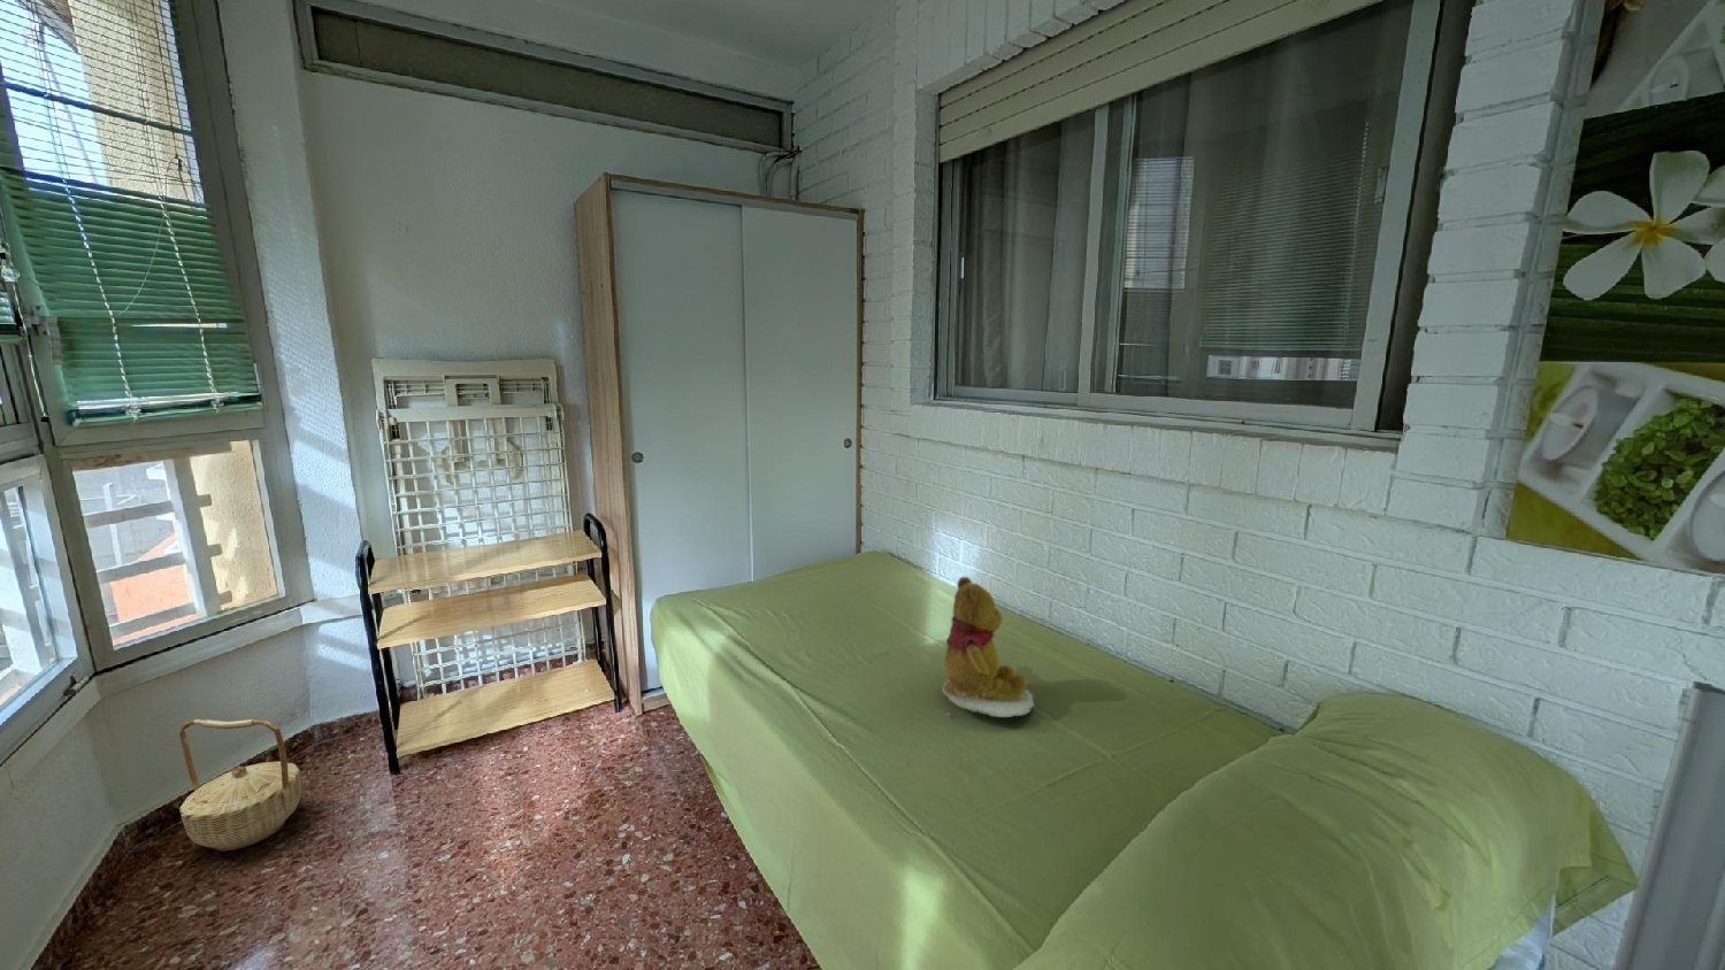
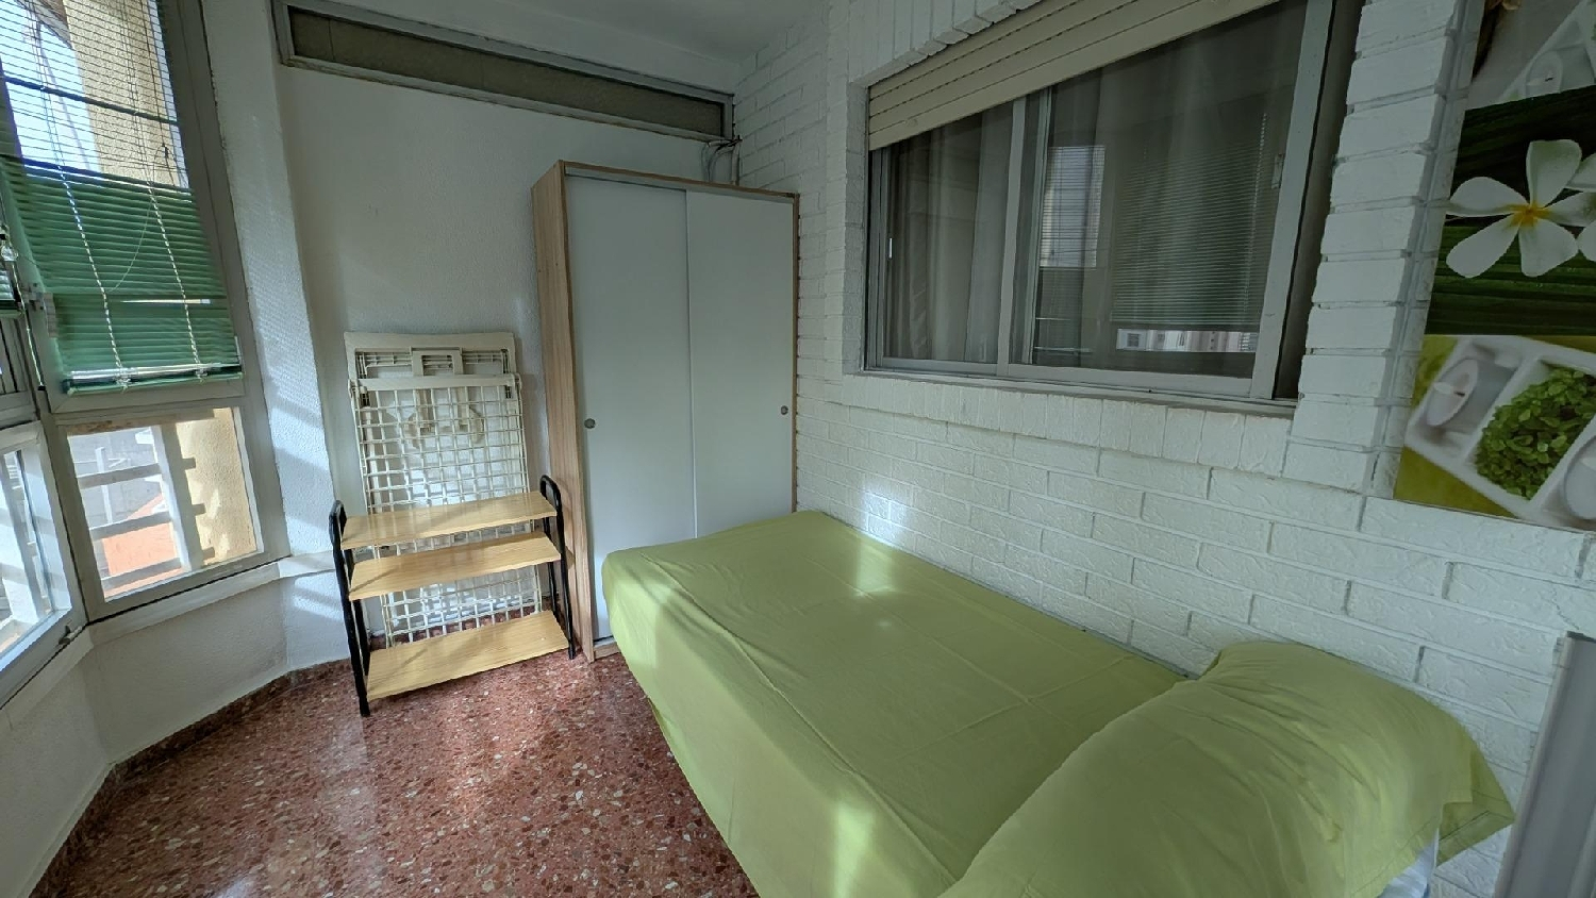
- teddy bear (983, 640)
- basket (238, 775)
